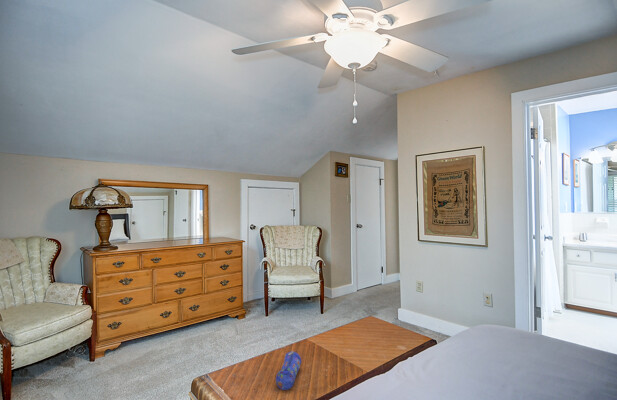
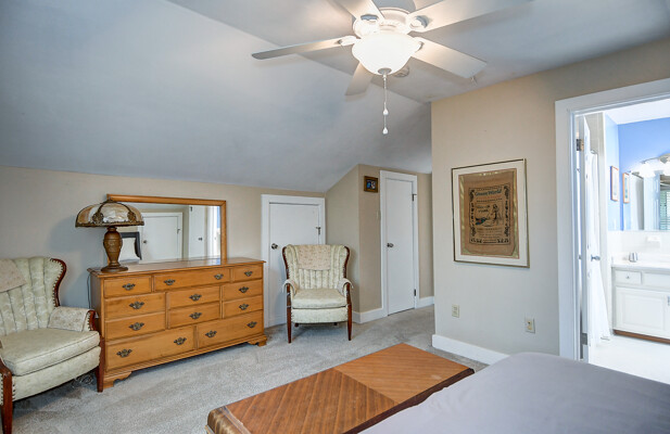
- pencil case (289, 368)
